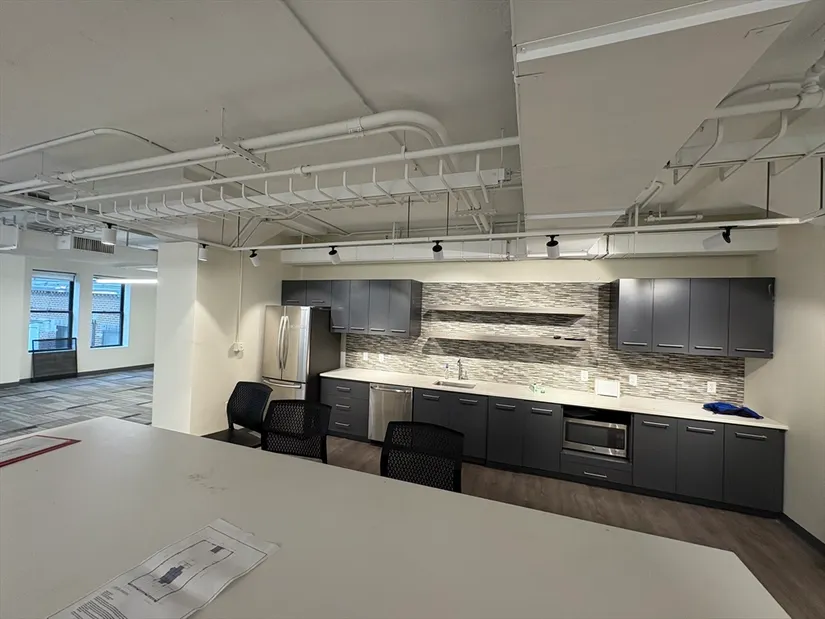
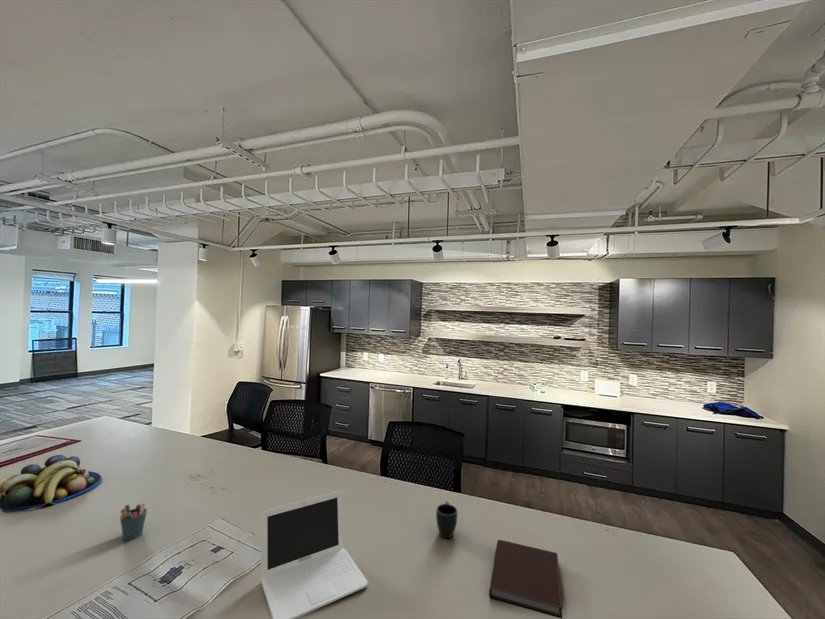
+ laptop (313, 548)
+ pen holder (133, 518)
+ mug (446, 518)
+ fruit bowl (52, 475)
+ notebook (525, 573)
